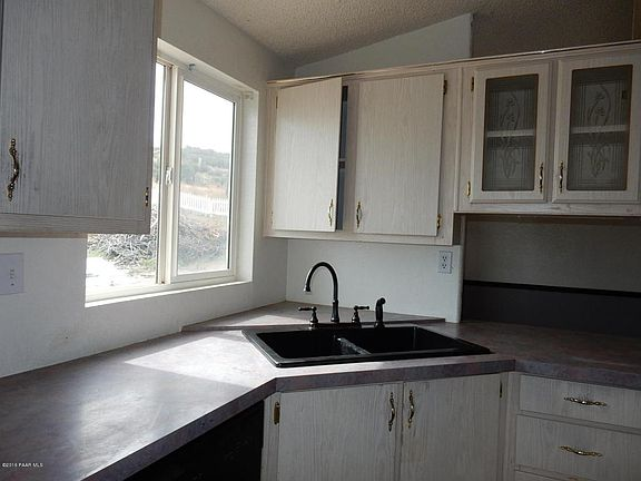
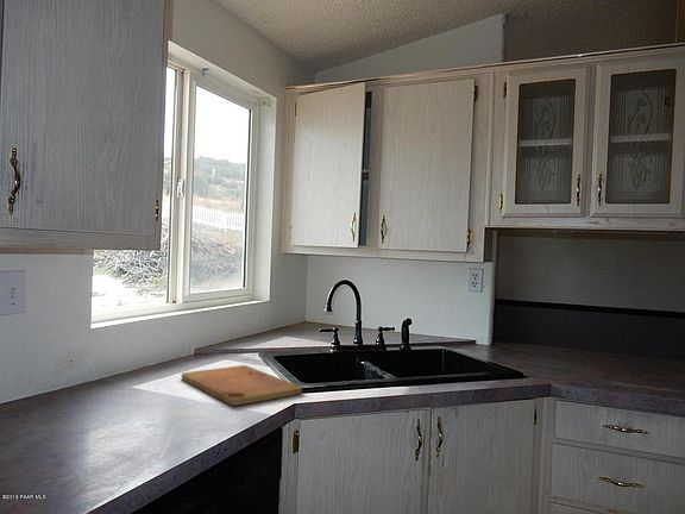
+ cutting board (239, 382)
